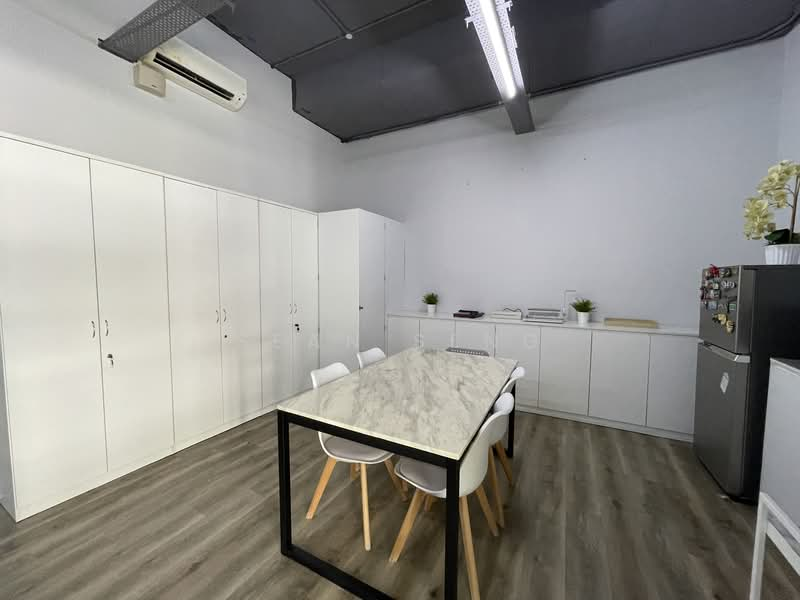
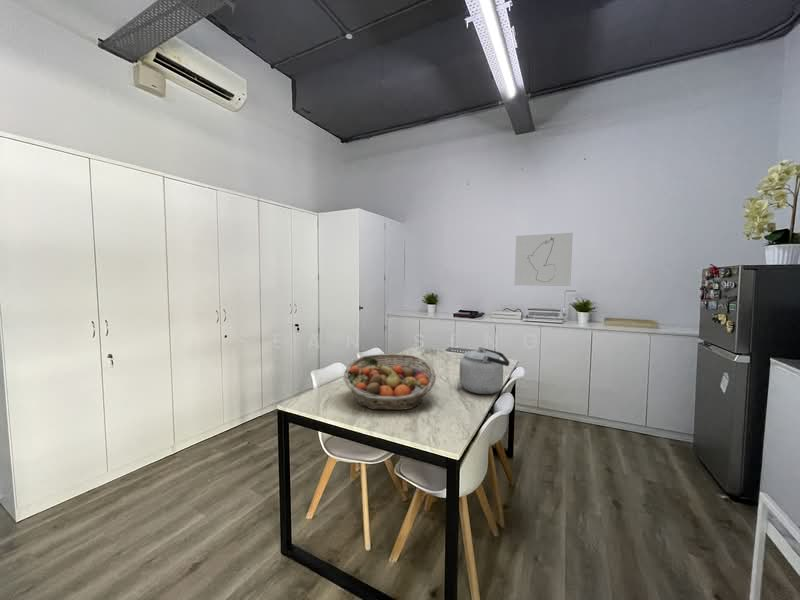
+ wall art (542, 260)
+ kettle (482, 367)
+ fruit basket (389, 380)
